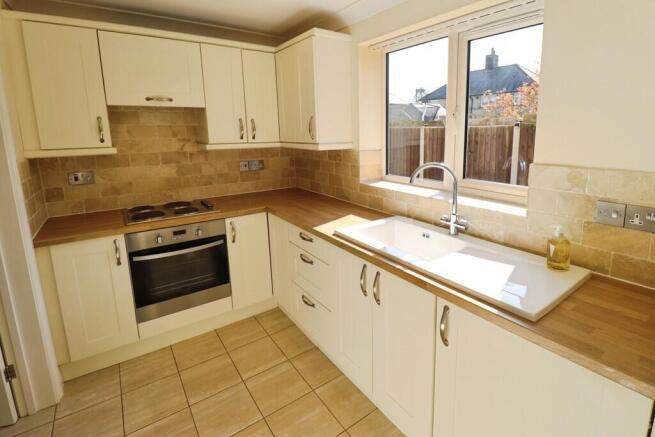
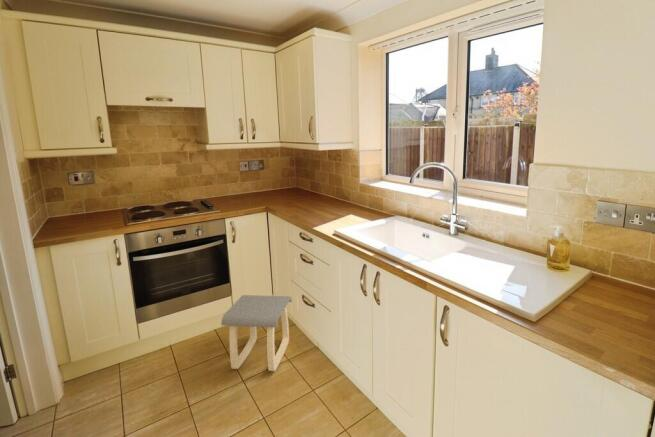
+ stool (256, 331)
